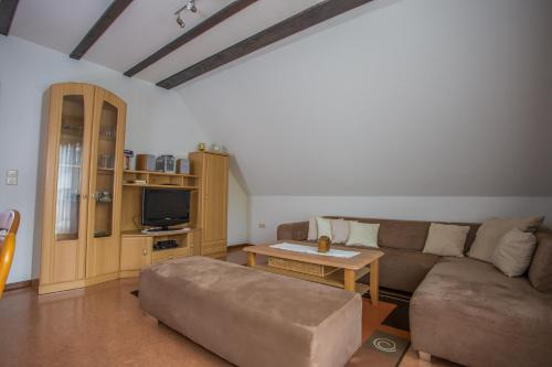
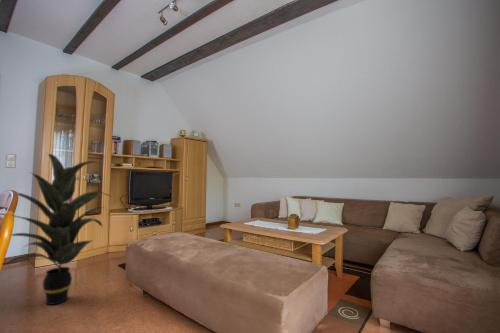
+ indoor plant (59, 225)
